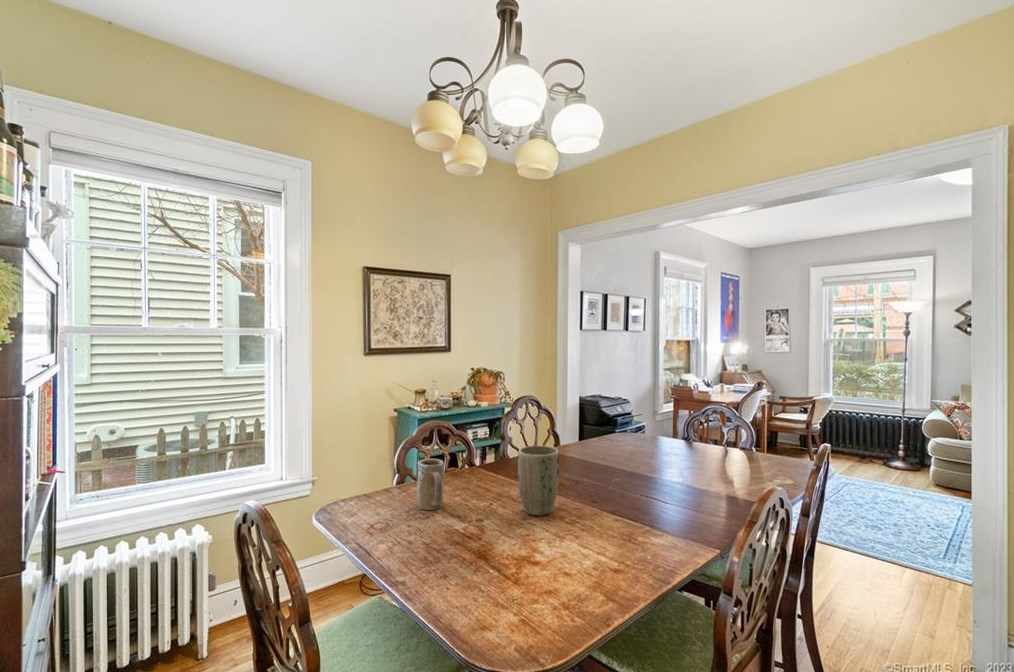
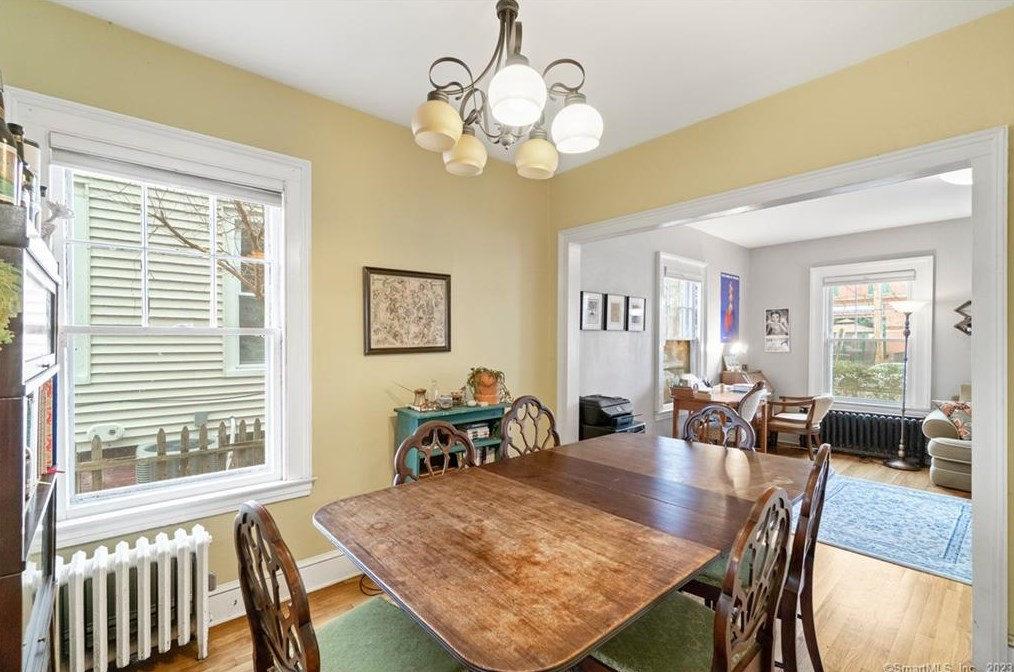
- plant pot (538, 480)
- mug (434, 484)
